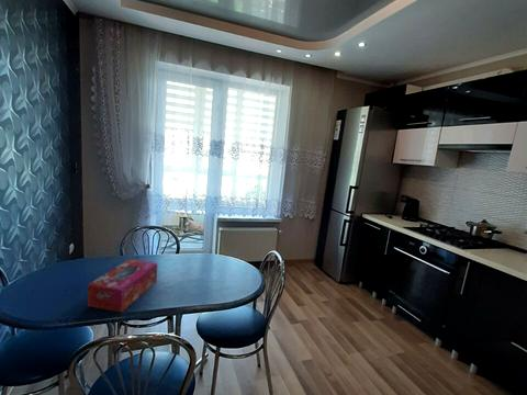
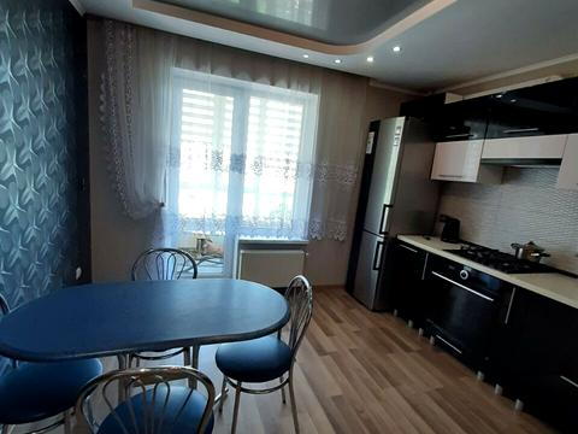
- tissue box (125, 282)
